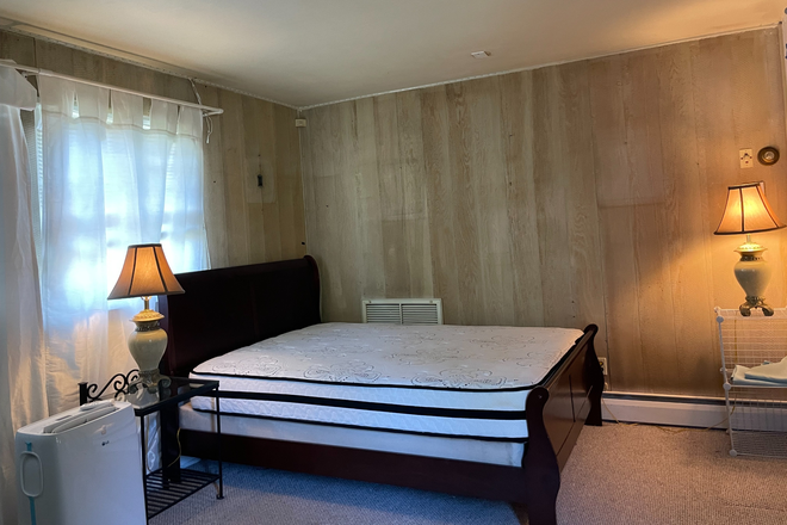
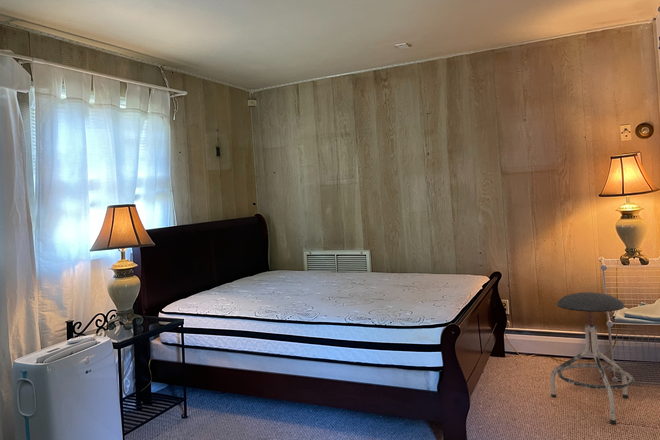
+ stool (594, 350)
